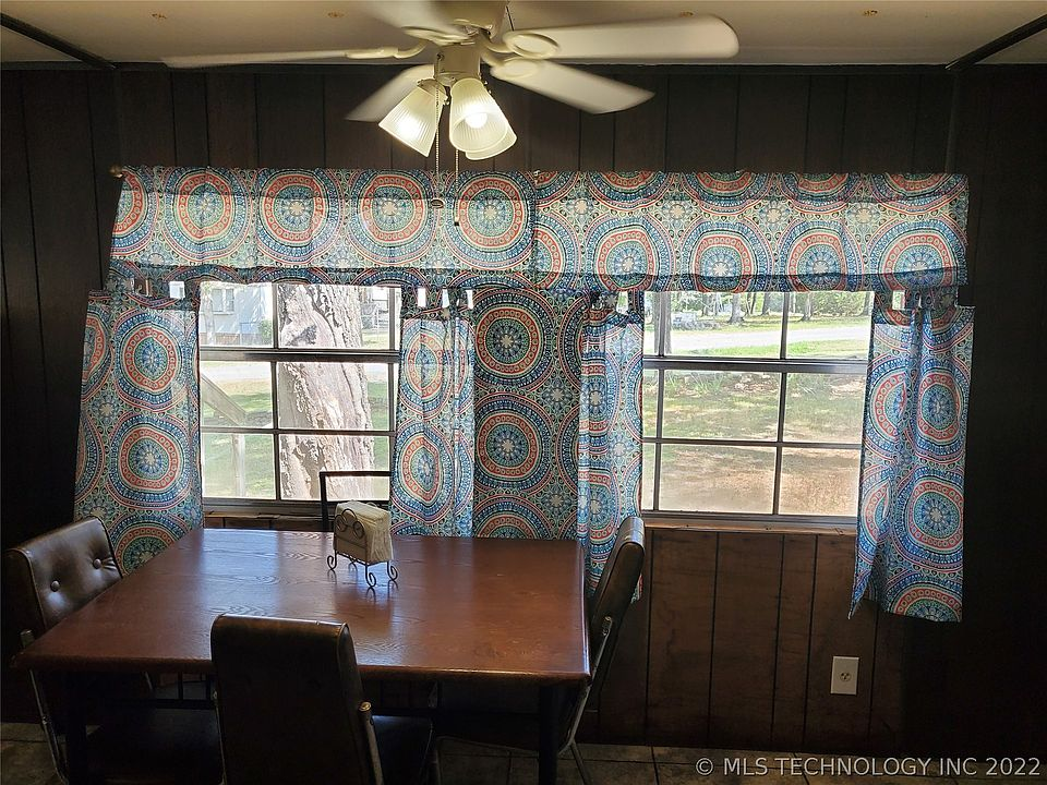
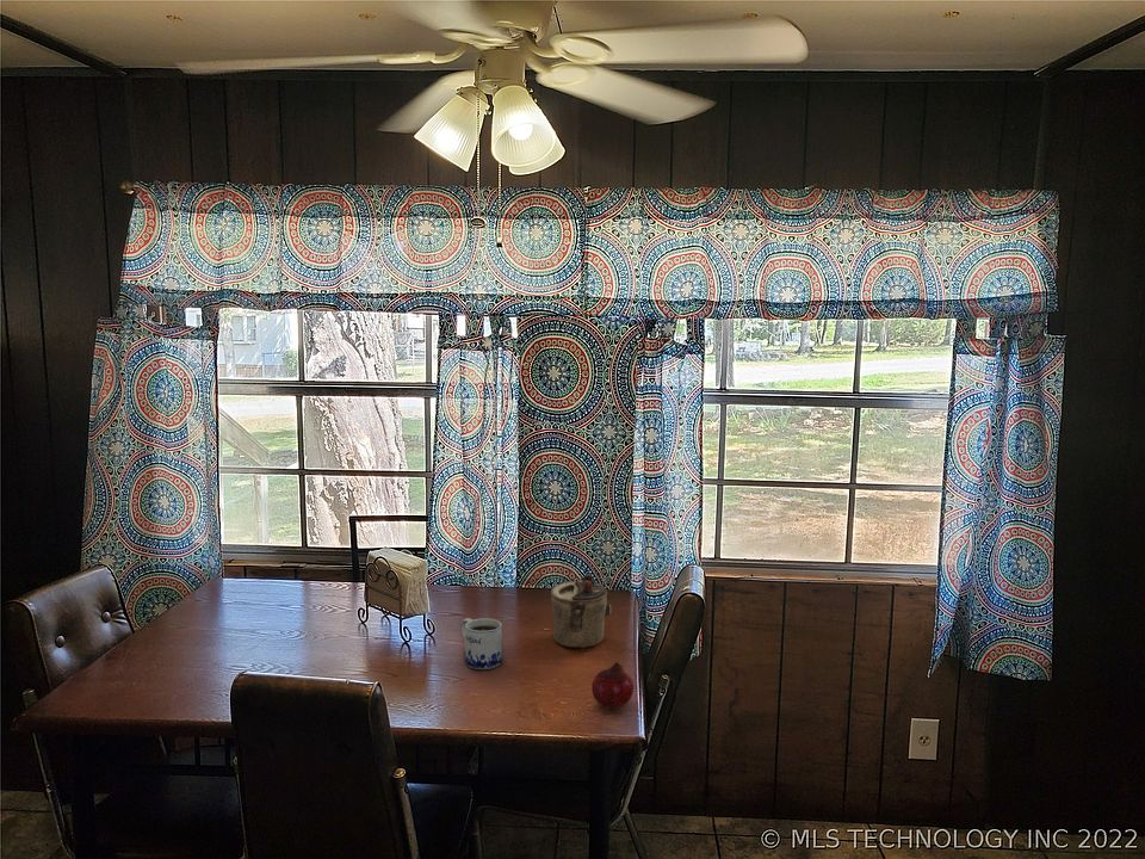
+ teapot (580, 608)
+ fruit (612, 685)
+ mug (479, 641)
